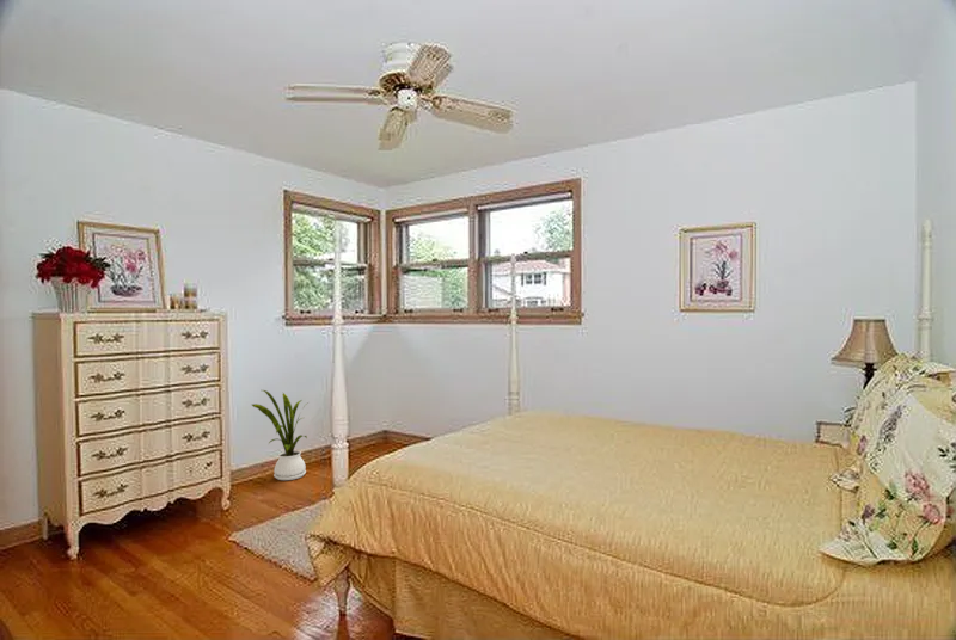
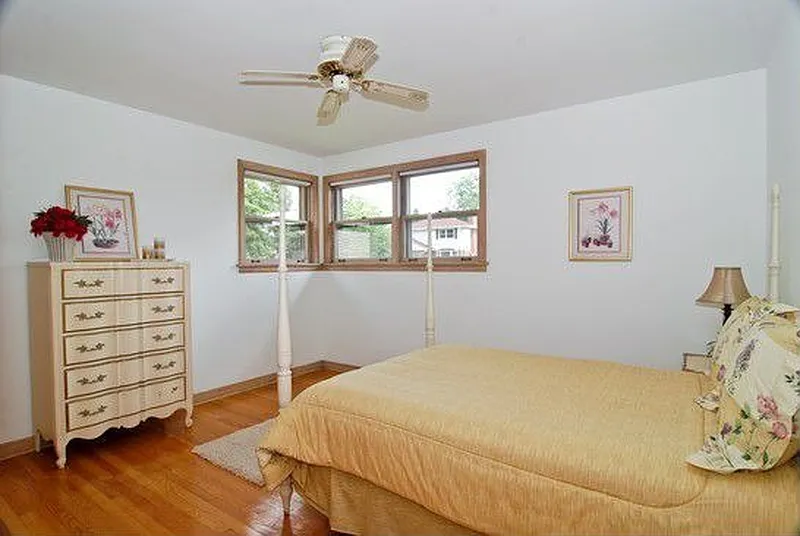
- house plant (284, 431)
